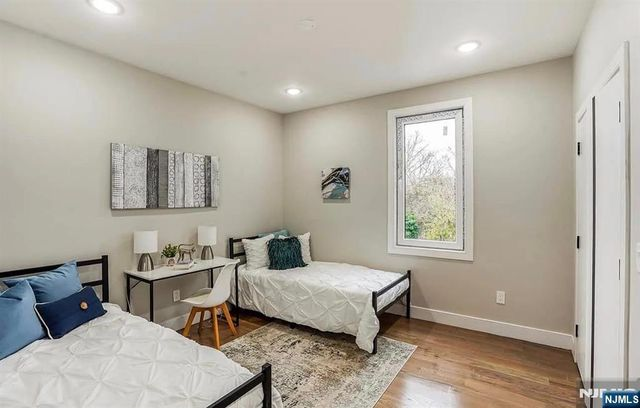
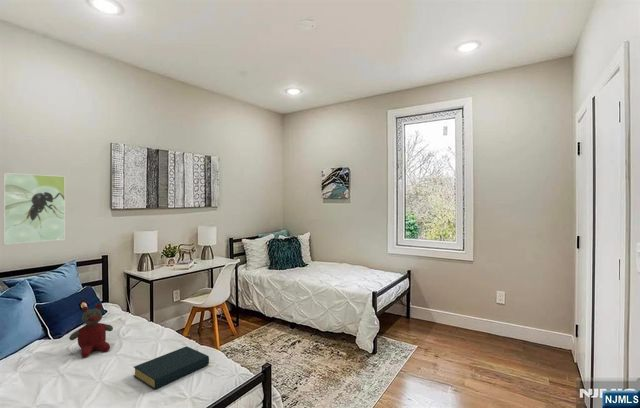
+ hardback book (172, 365)
+ stuffed bear (93, 328)
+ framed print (35, 208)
